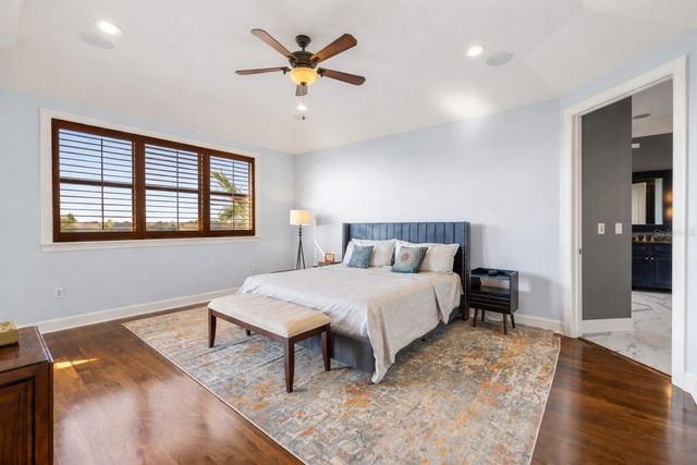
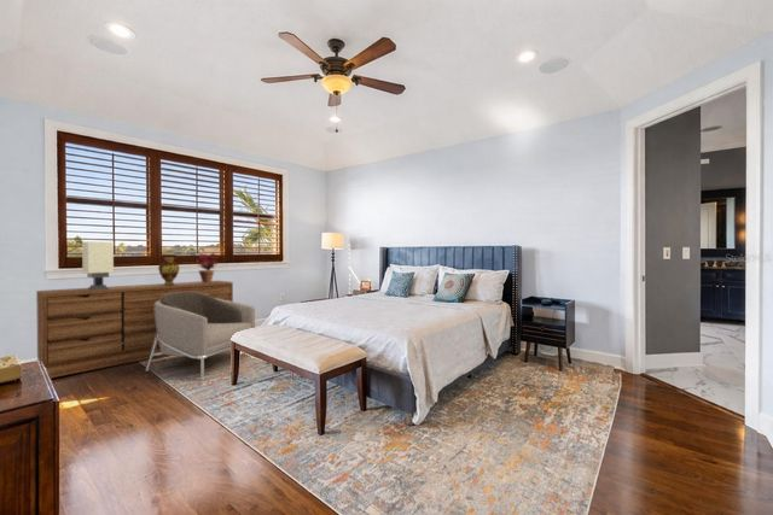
+ potted plant (207, 267)
+ sideboard (147, 320)
+ decorative urn (168, 269)
+ armchair (202, 328)
+ table lamp (98, 265)
